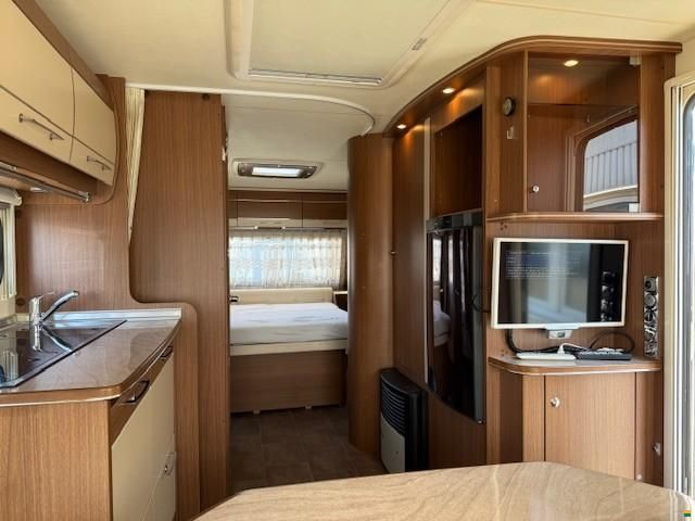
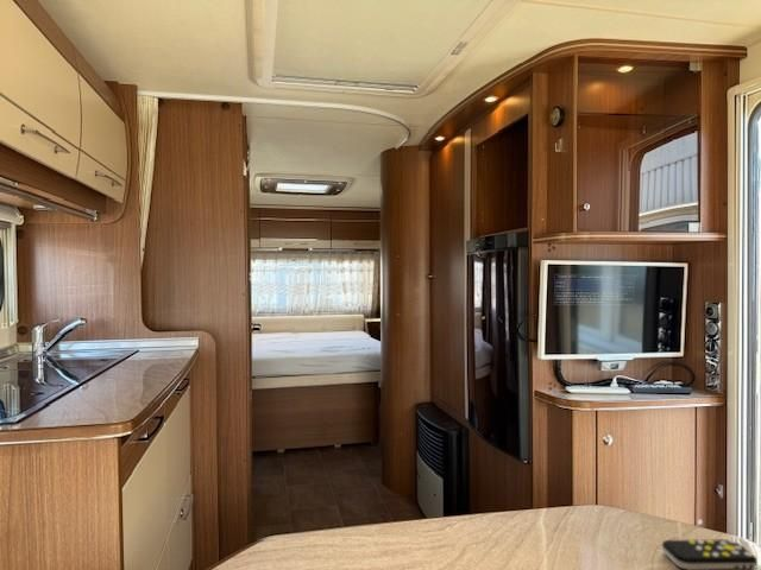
+ remote control (707, 553)
